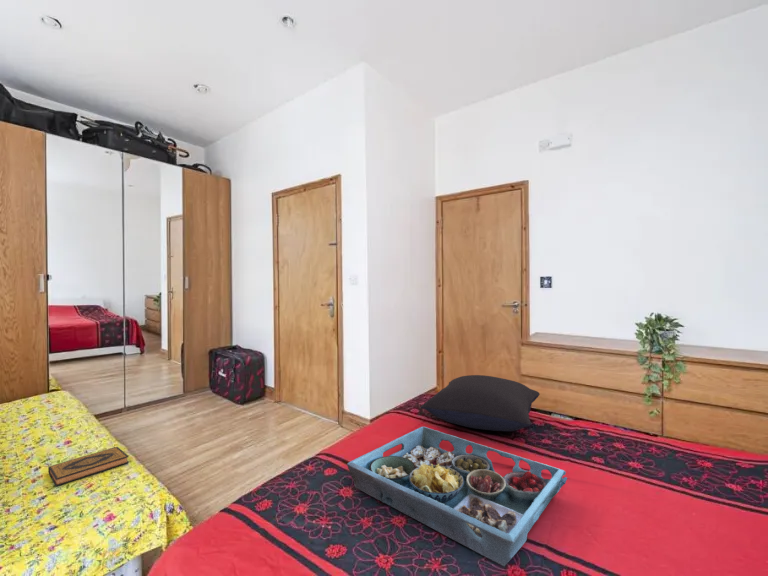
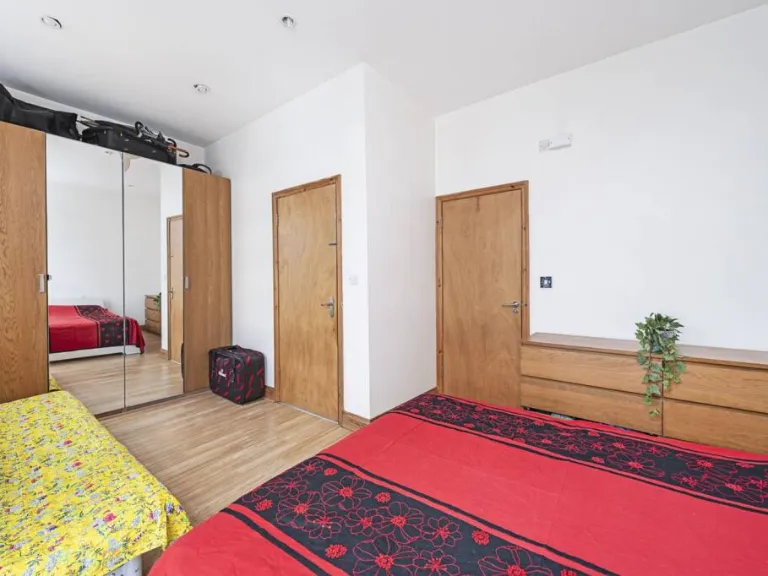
- pillow (483, 401)
- serving tray (453, 478)
- hardback book (89, 464)
